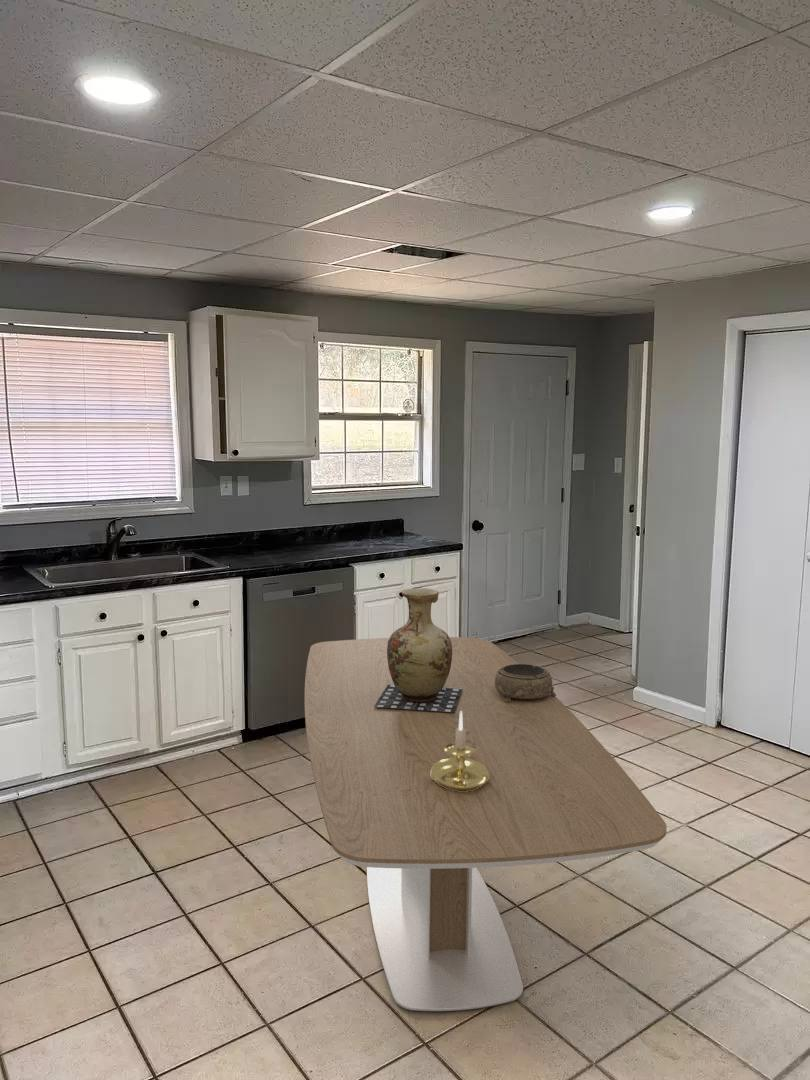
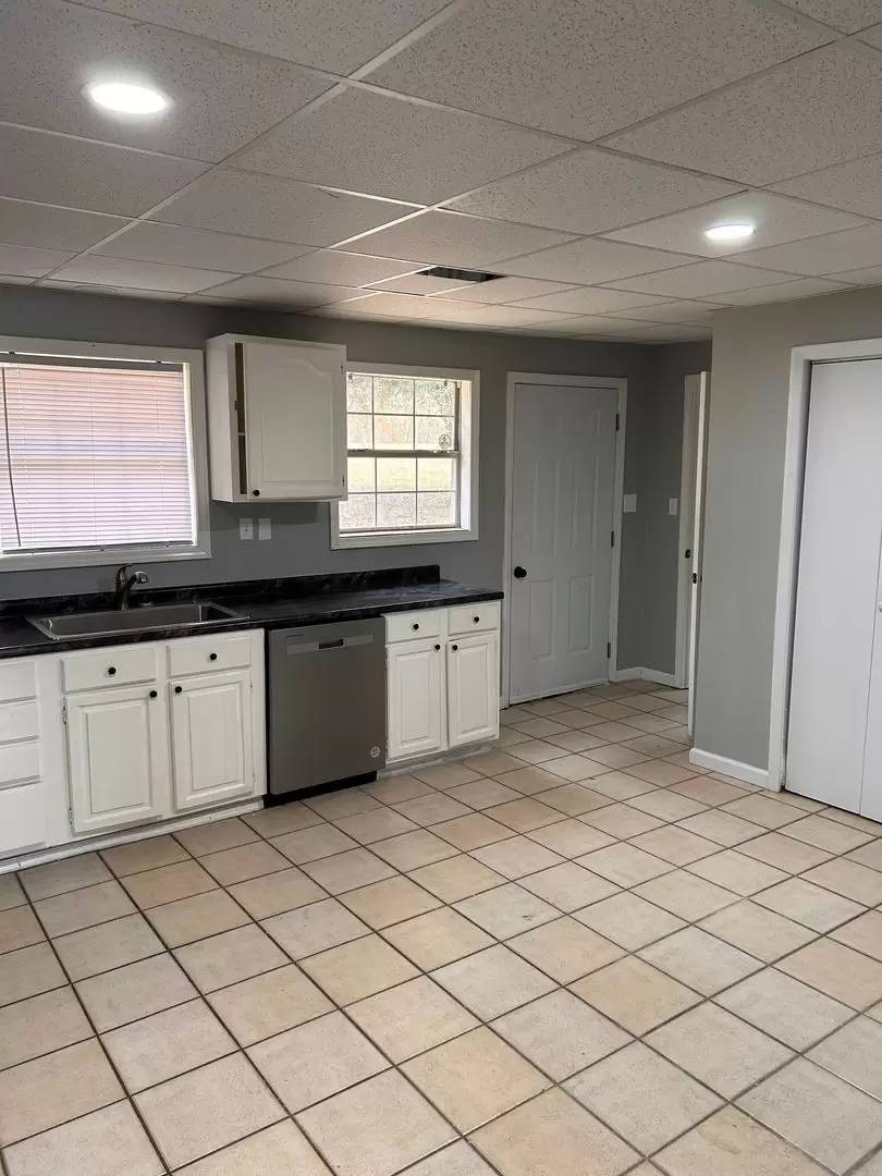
- vase (420, 645)
- dining table (435, 812)
- candle holder (461, 746)
- decorative bowl (522, 682)
